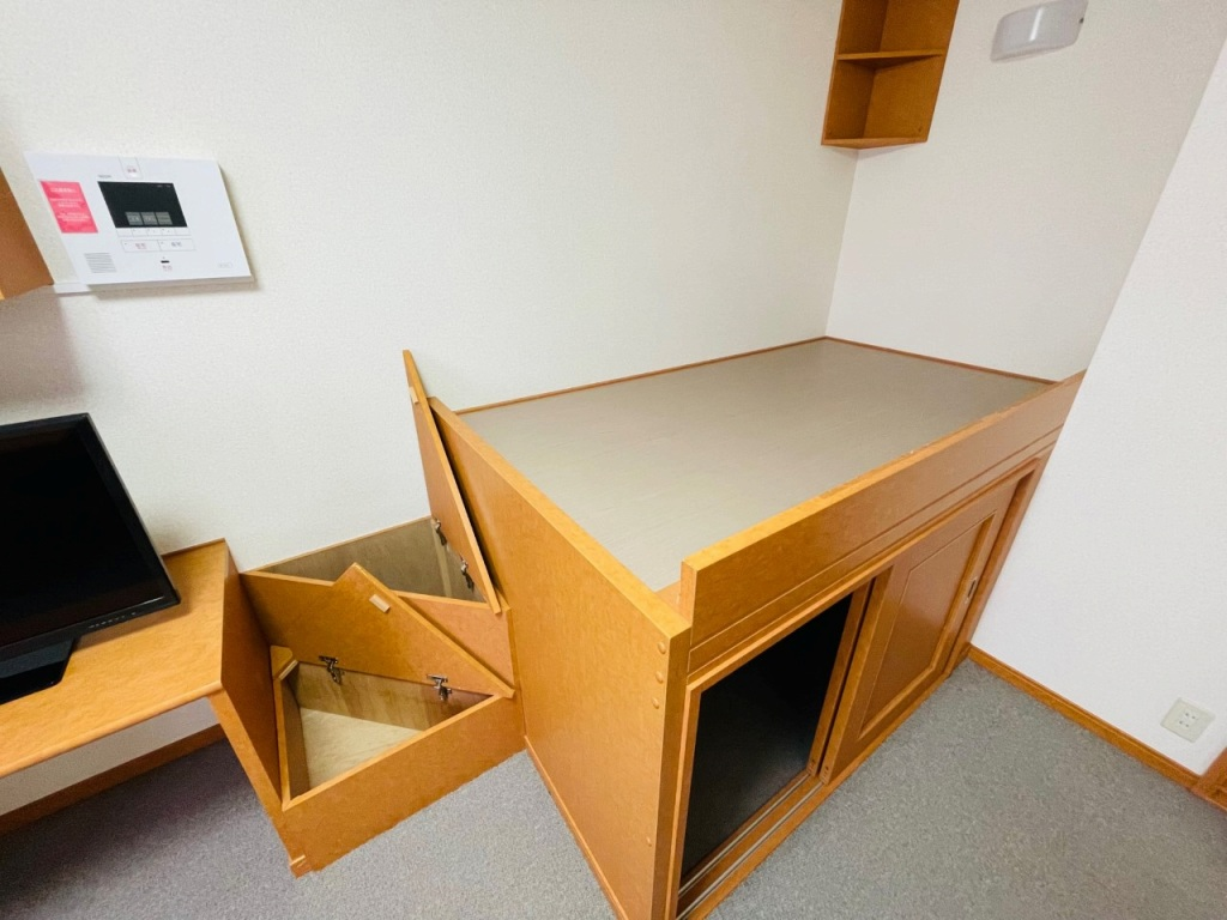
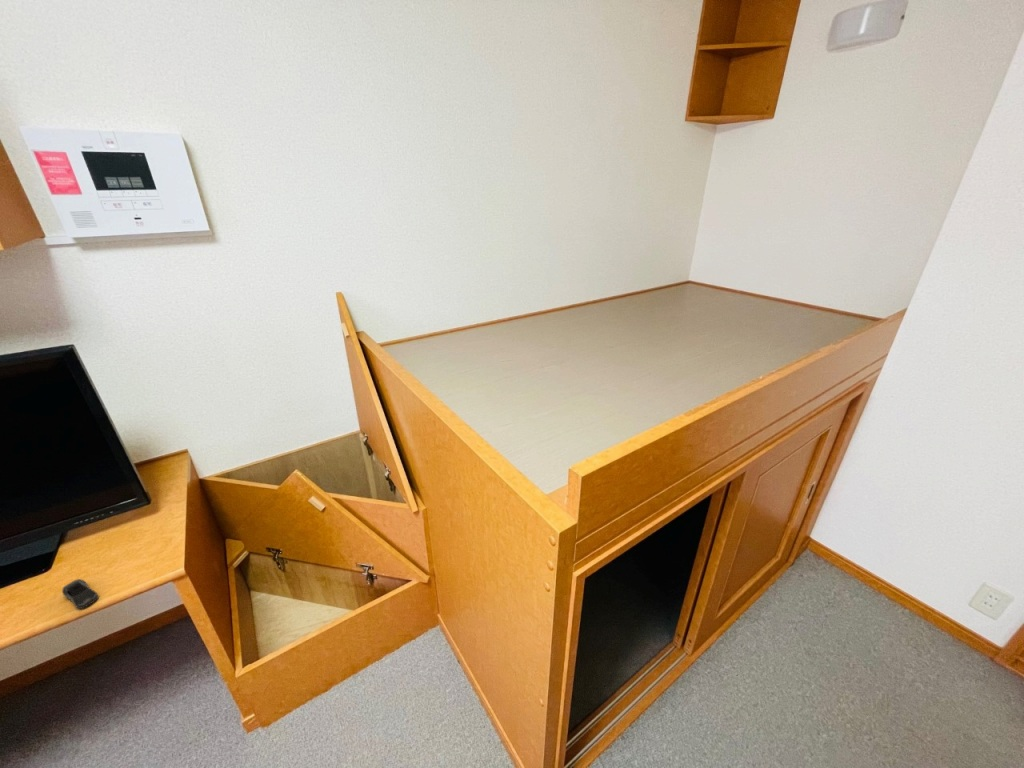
+ computer mouse (74, 586)
